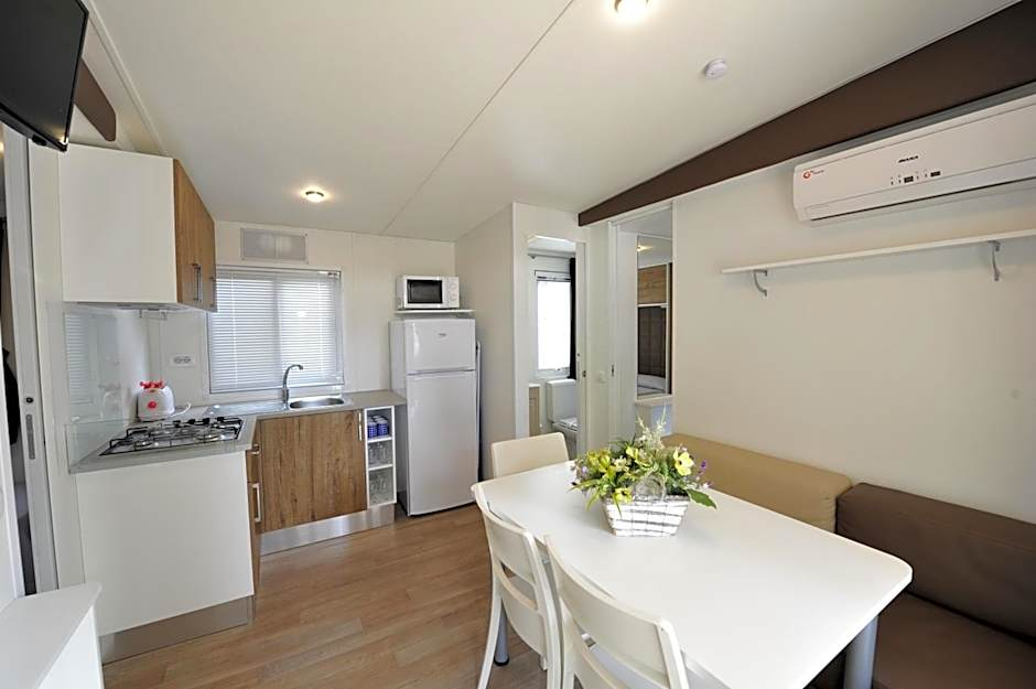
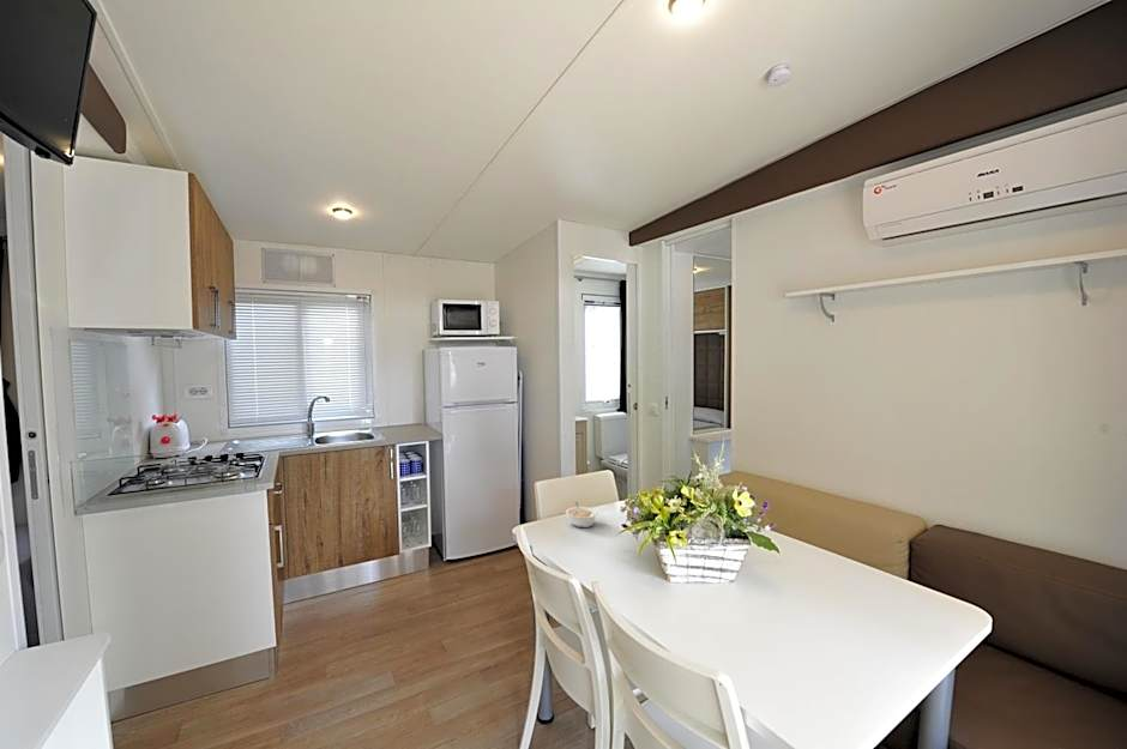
+ legume (580, 515)
